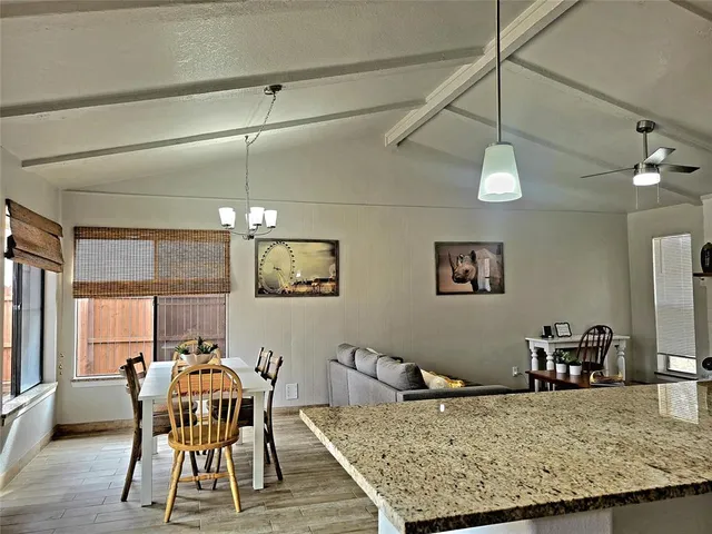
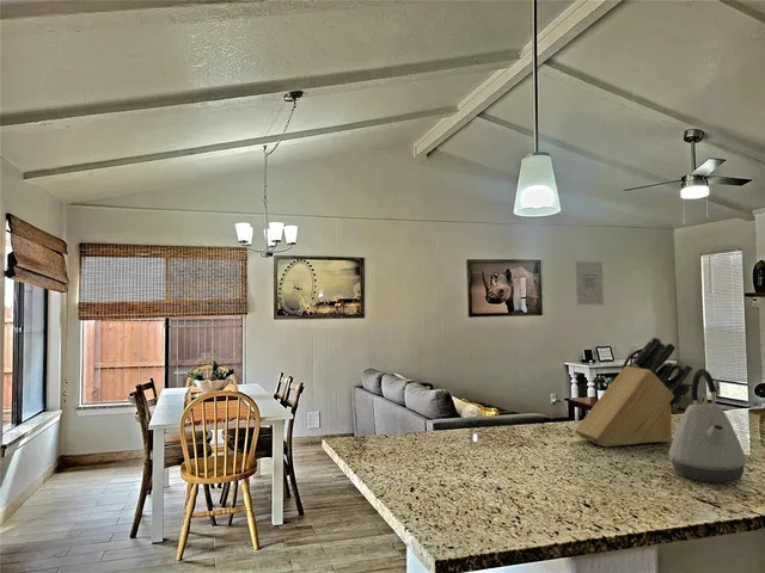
+ wall art (589, 283)
+ knife block (635, 388)
+ kettle (705, 421)
